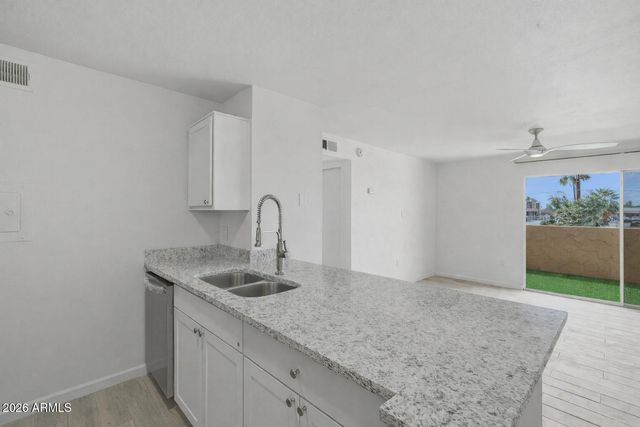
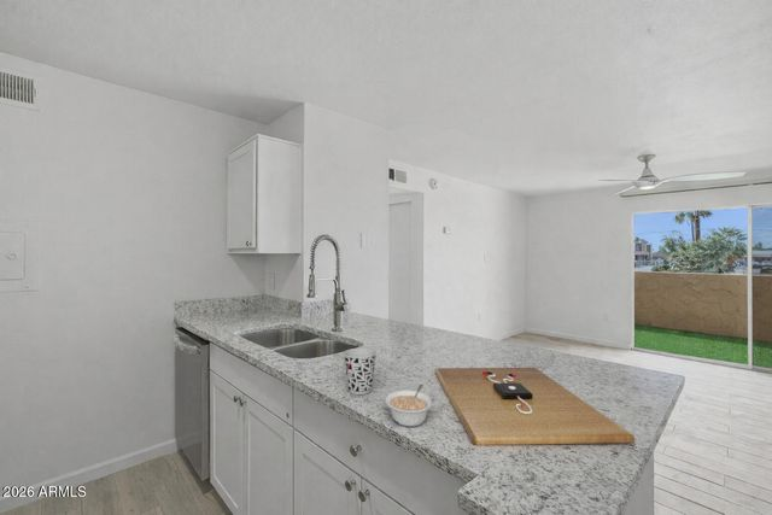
+ cup (359, 370)
+ cutting board (511, 393)
+ legume (408, 405)
